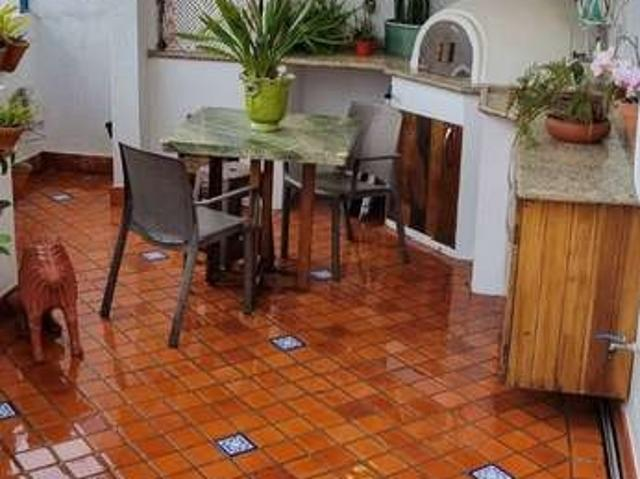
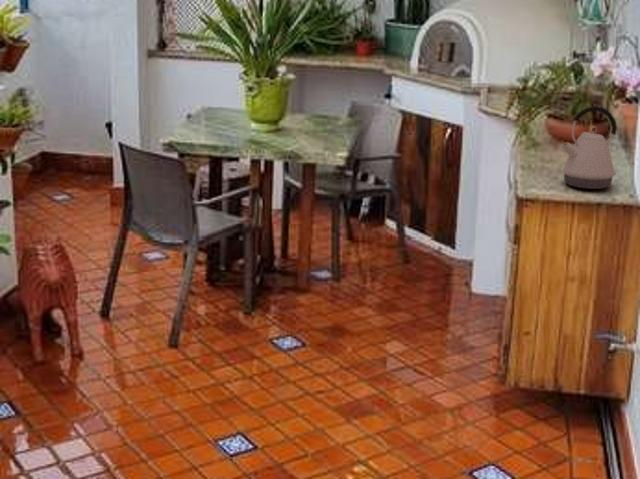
+ kettle (589, 146)
